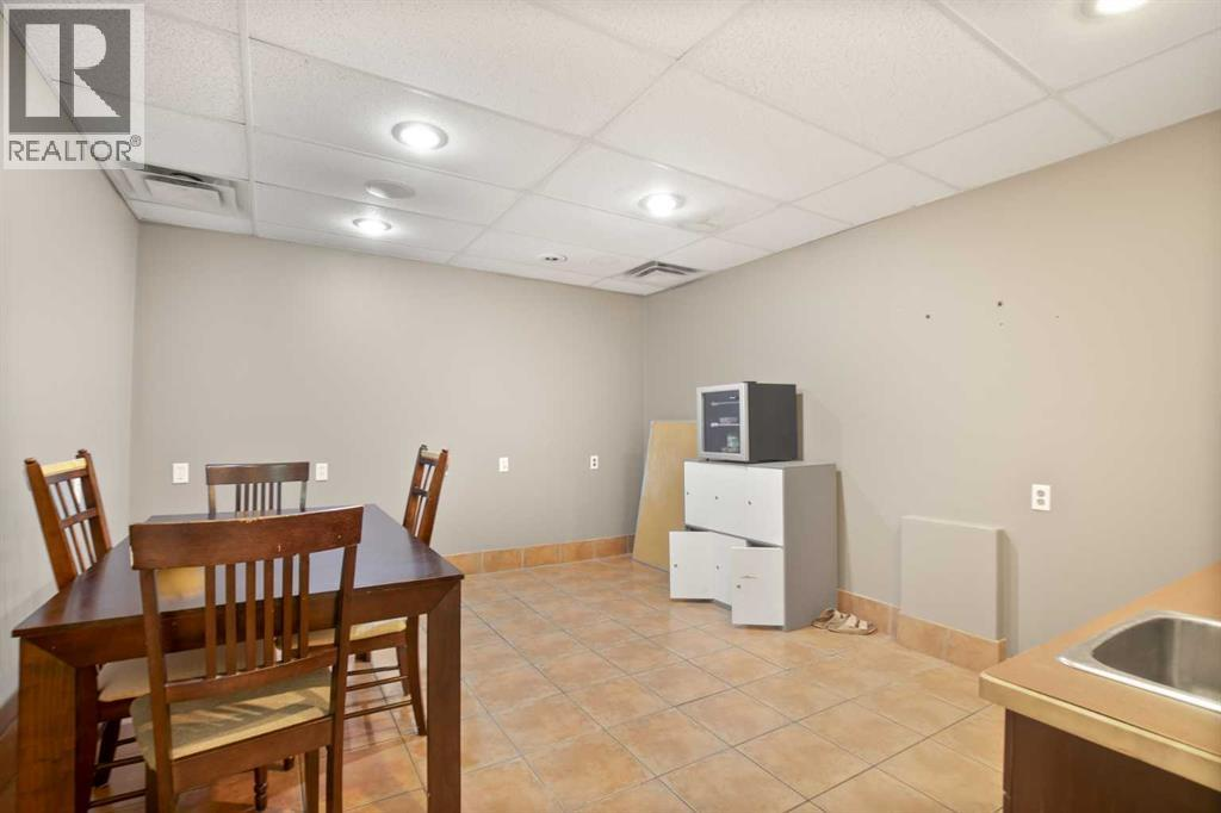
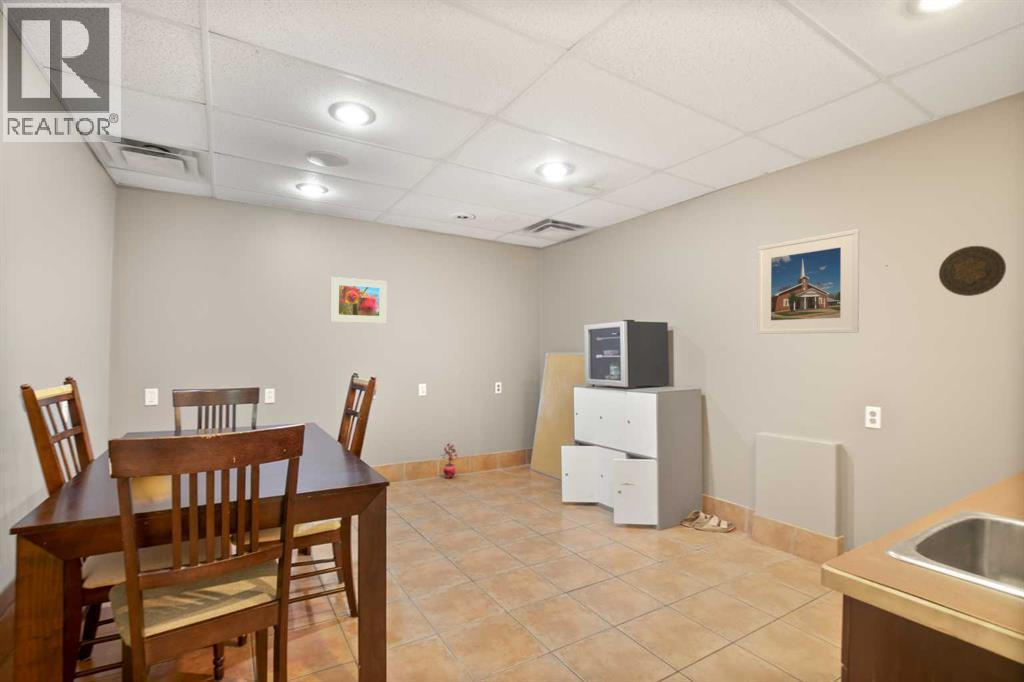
+ potted plant (449, 460)
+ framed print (359, 300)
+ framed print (804, 286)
+ decorative plate (970, 270)
